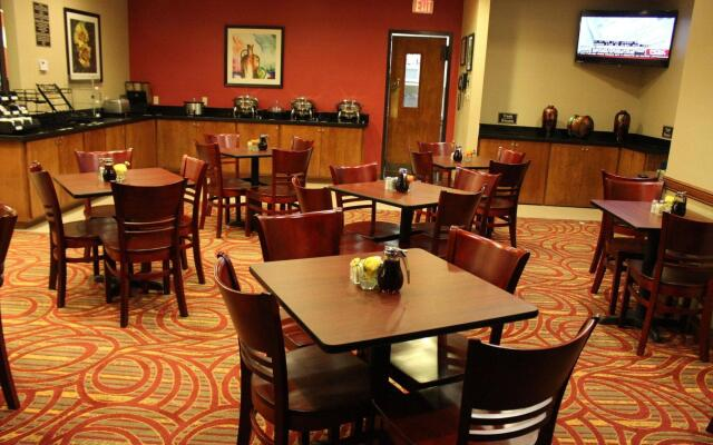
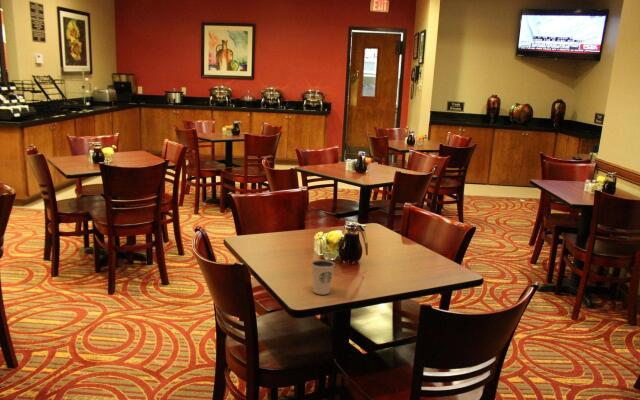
+ dixie cup (322, 277)
